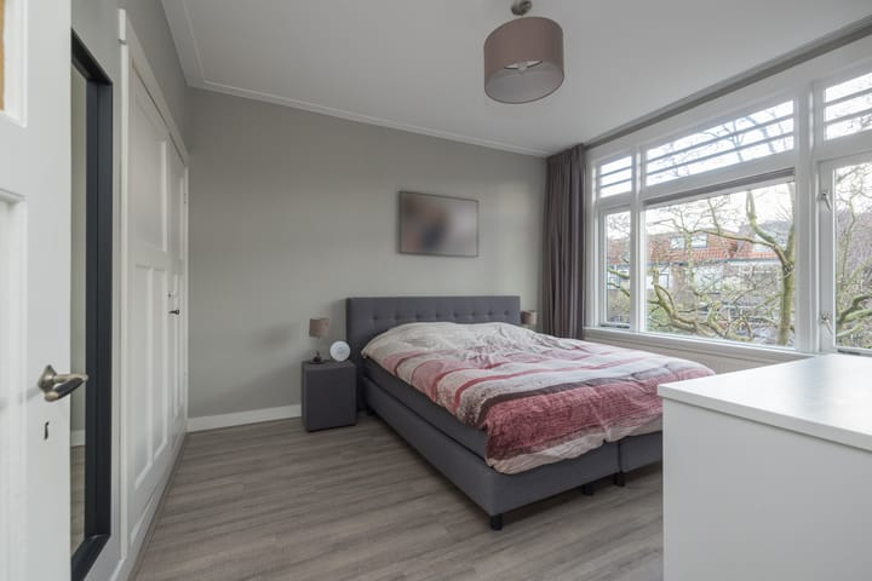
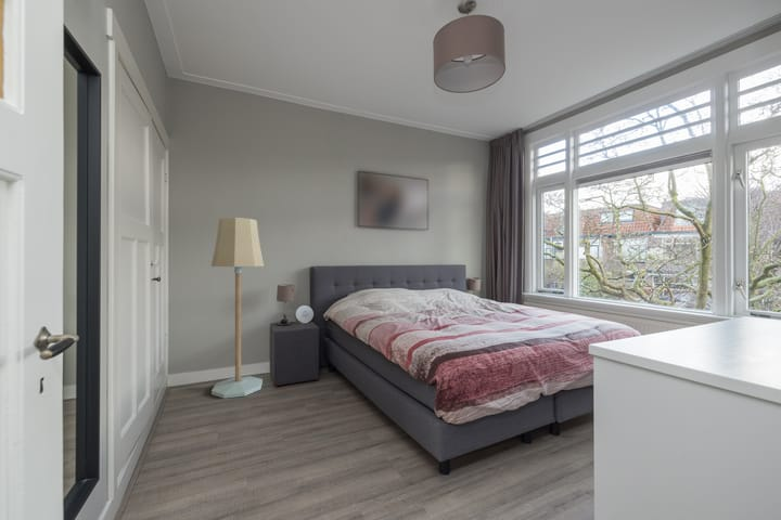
+ floor lamp (238, 303)
